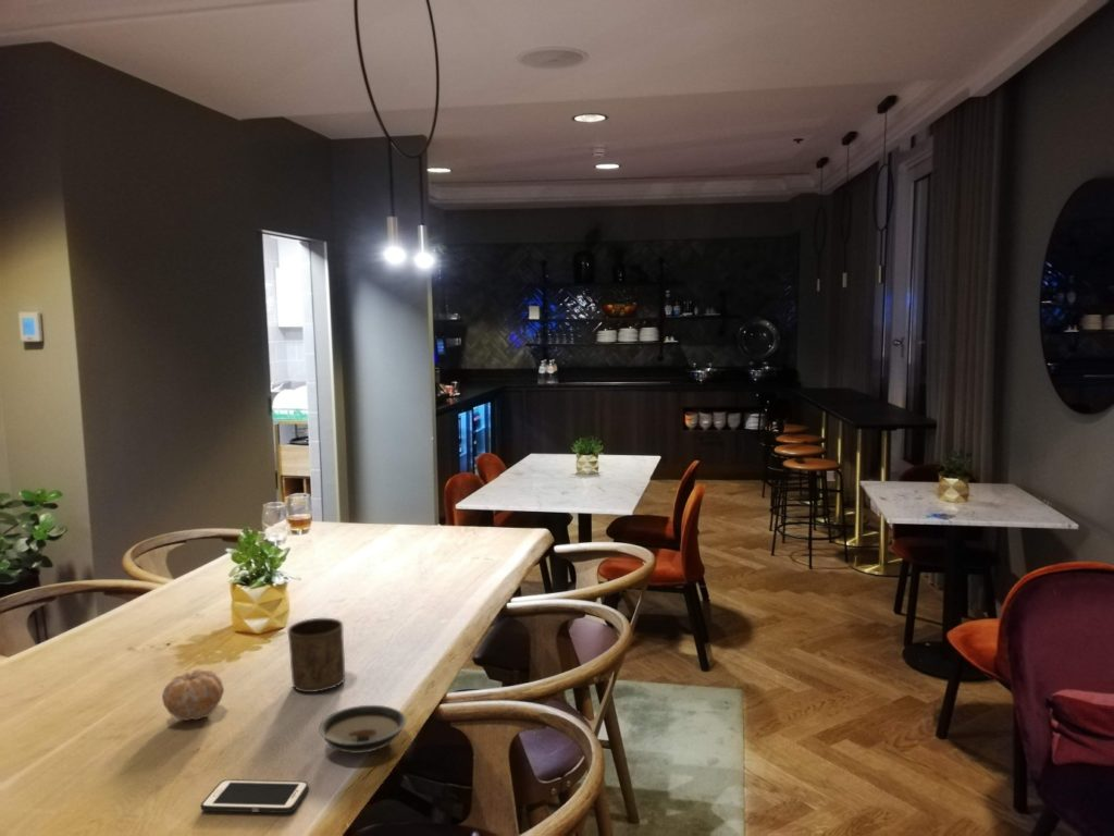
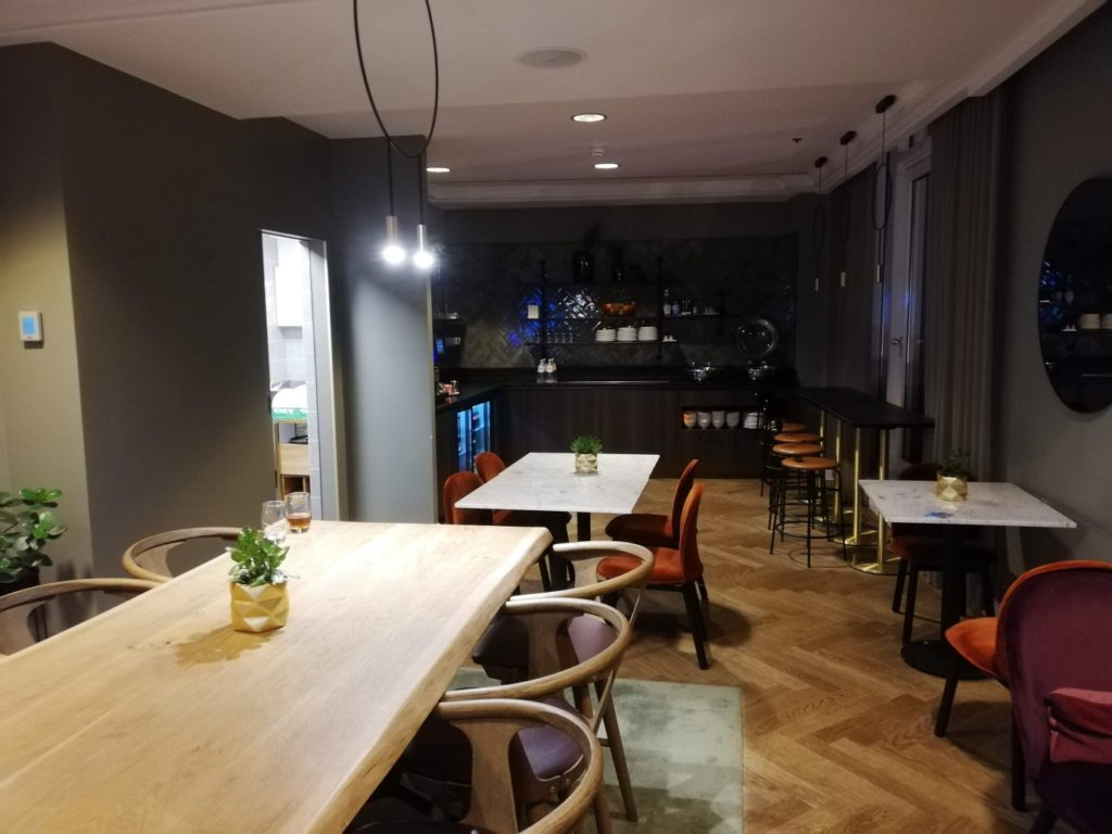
- saucer (363, 733)
- cup (317, 654)
- fruit (194, 694)
- cell phone (256, 796)
